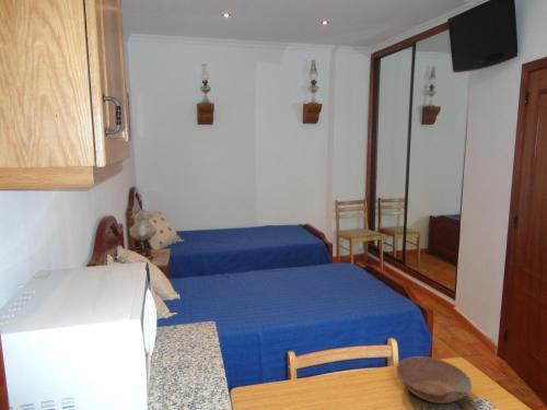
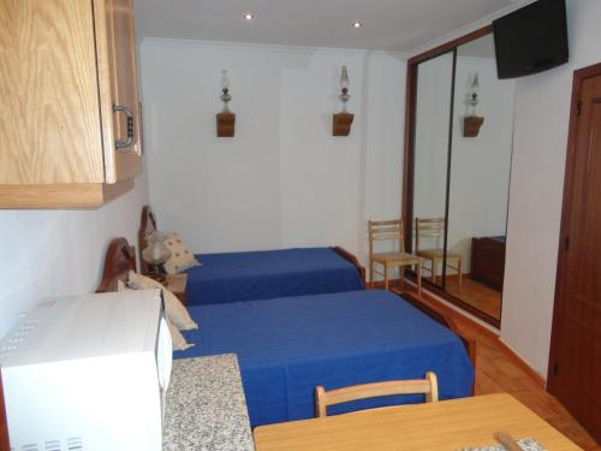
- bowl (432, 382)
